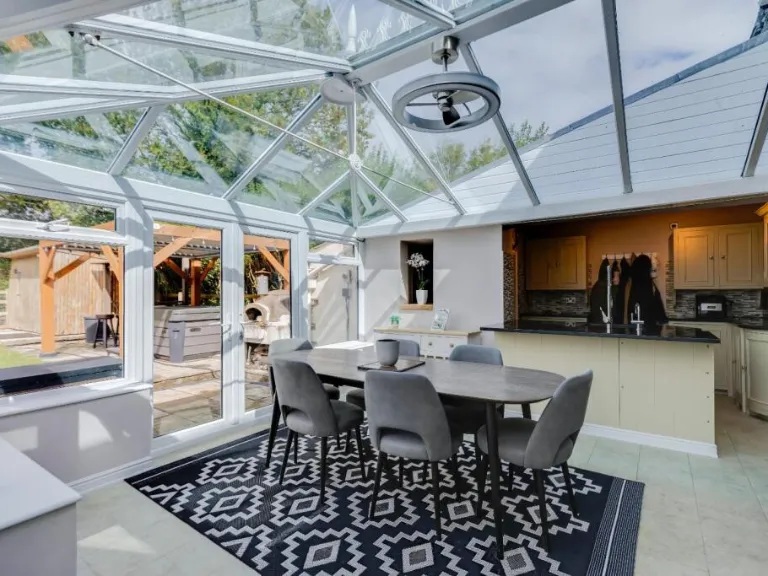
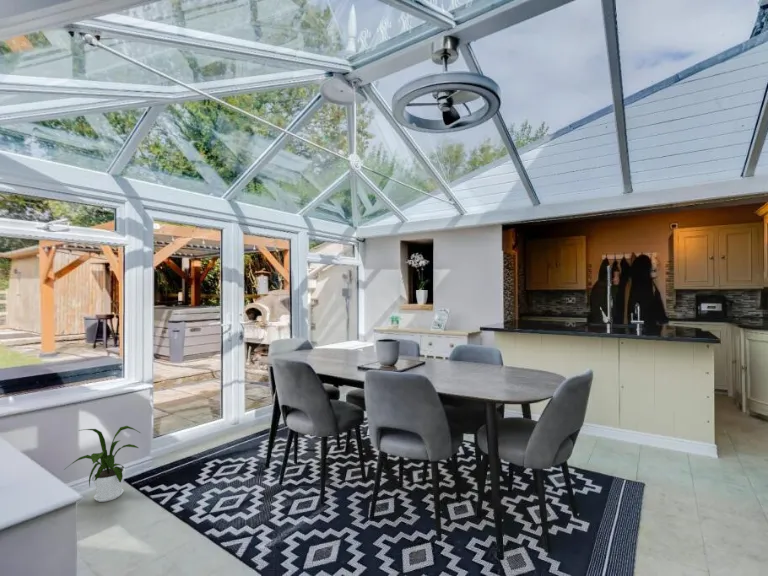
+ house plant (107, 460)
